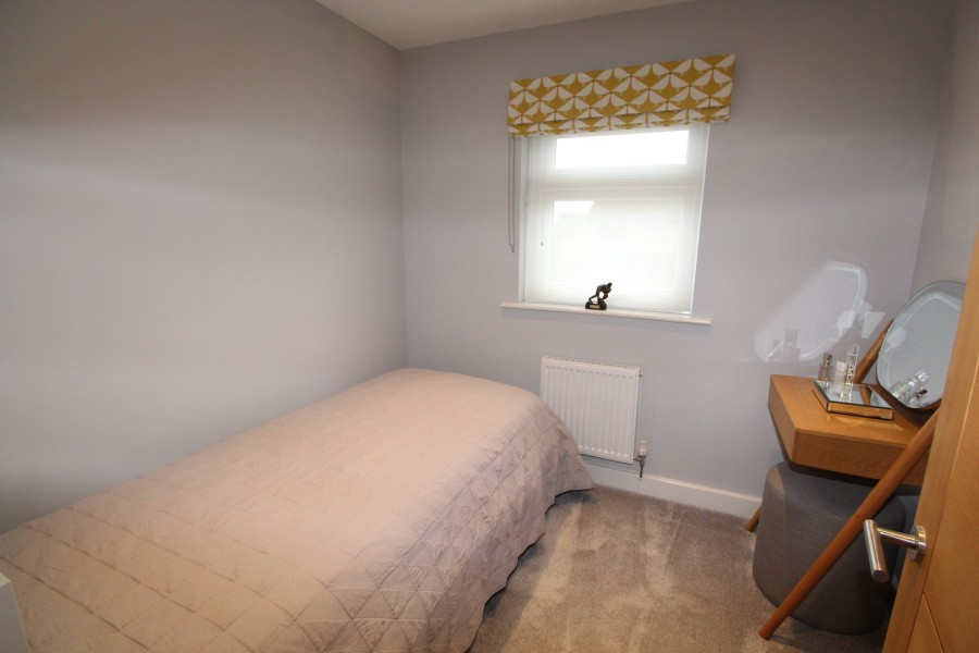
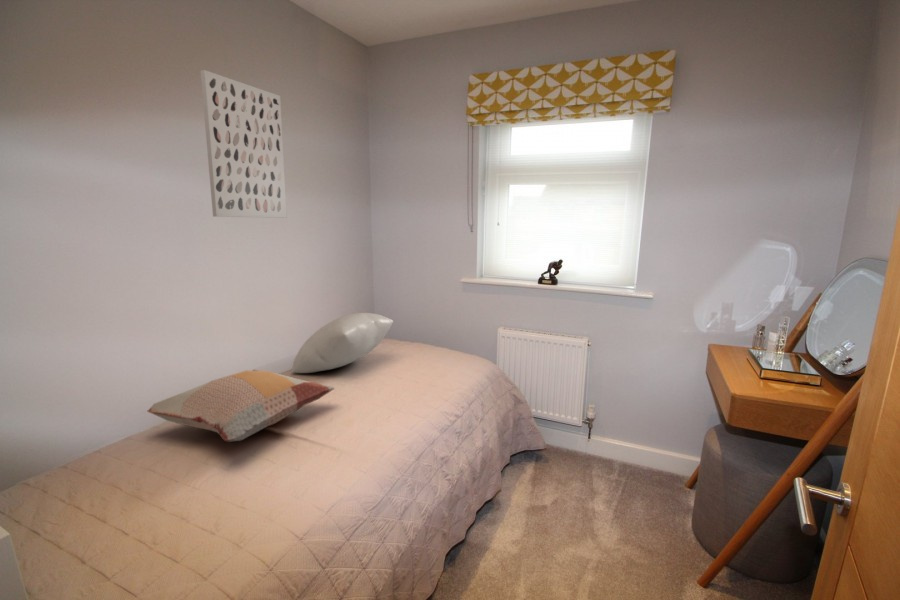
+ pillow (343, 340)
+ wall art (248, 152)
+ decorative pillow (245, 398)
